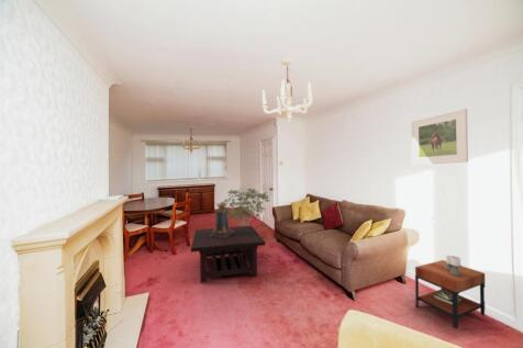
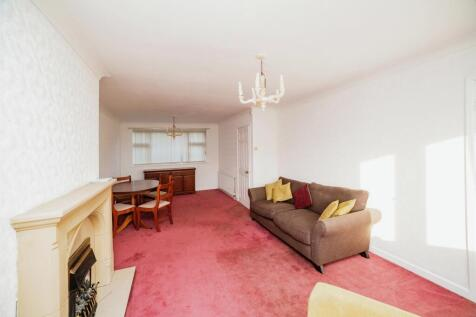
- pedestal (222, 217)
- side table (448, 282)
- coffee table (226, 250)
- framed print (436, 139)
- shrub (246, 213)
